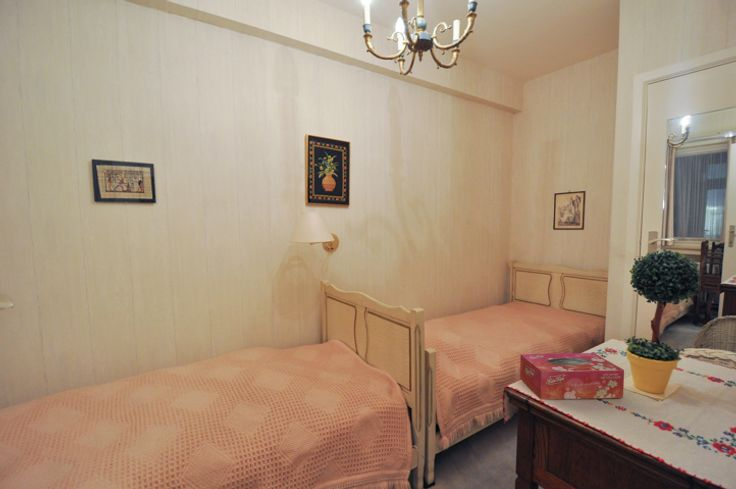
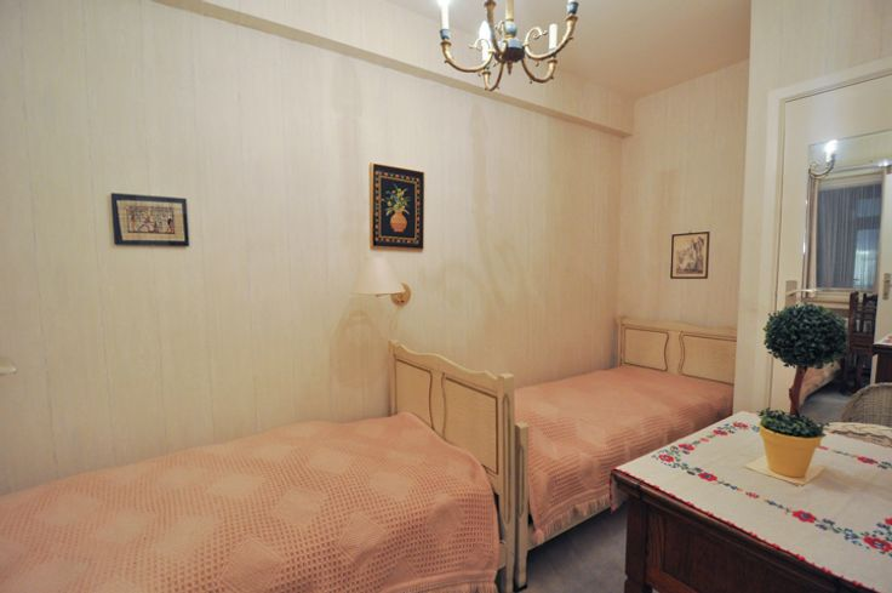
- tissue box (568, 374)
